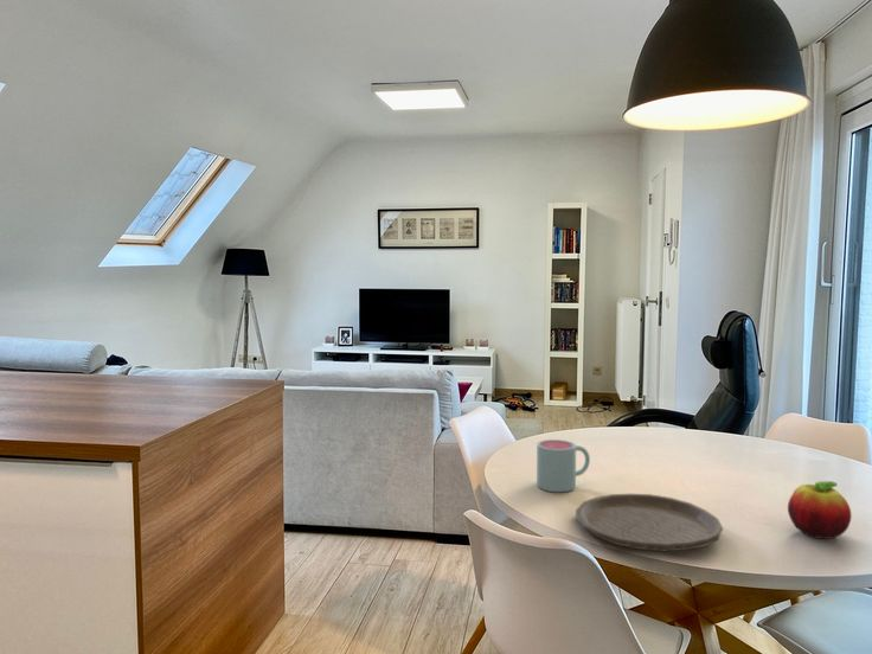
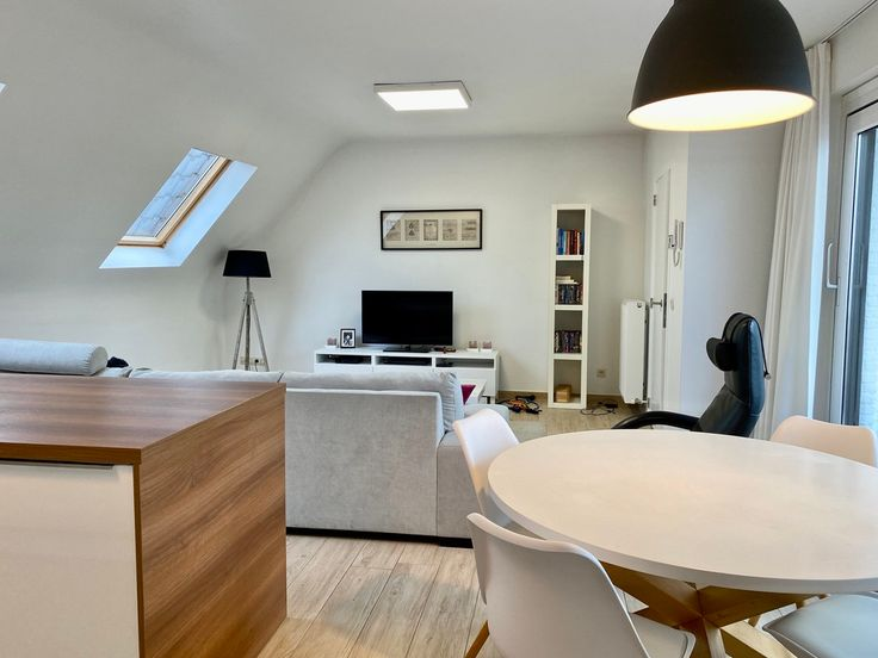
- mug (564, 463)
- plate (646, 521)
- fruit (819, 508)
